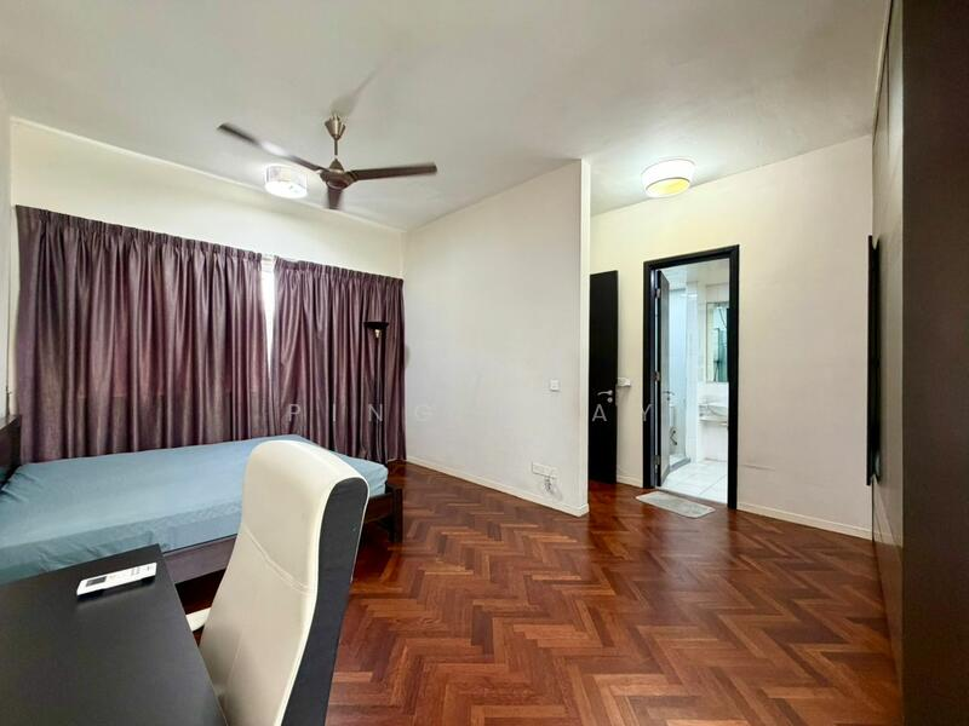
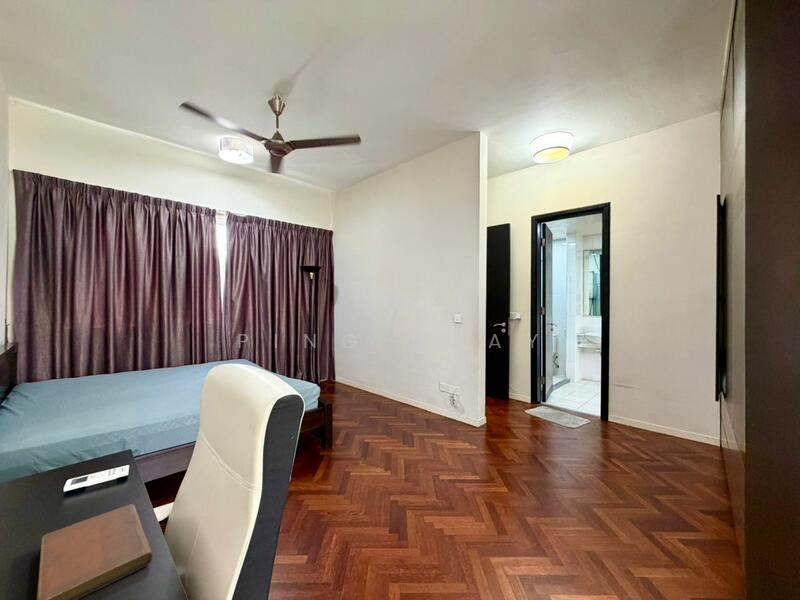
+ notebook (95, 548)
